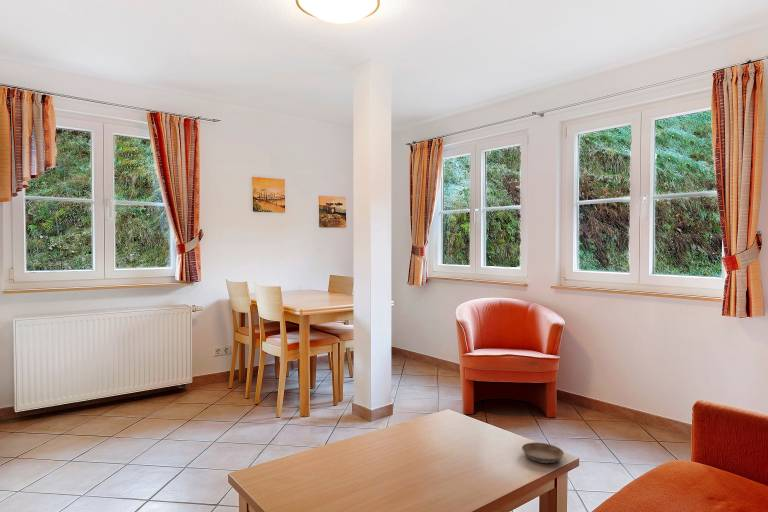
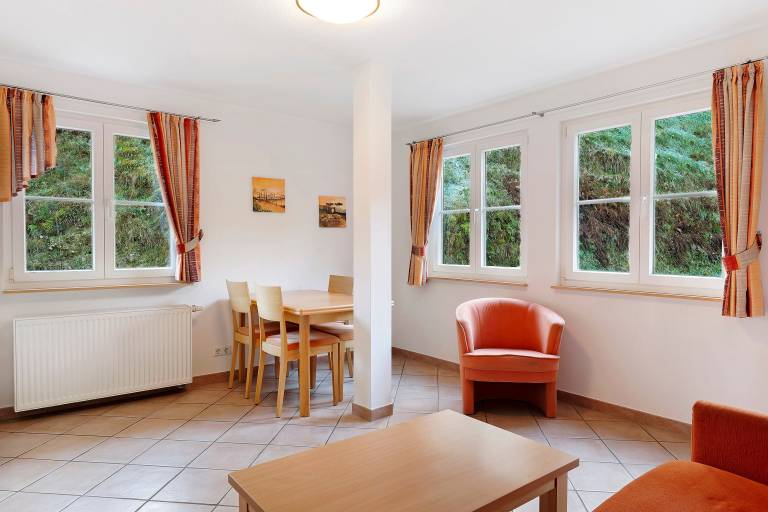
- saucer (542, 453)
